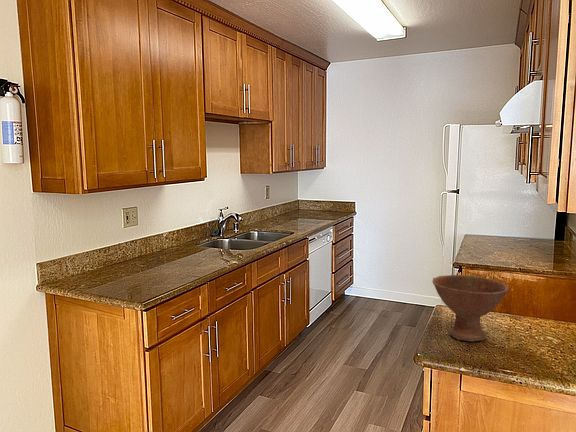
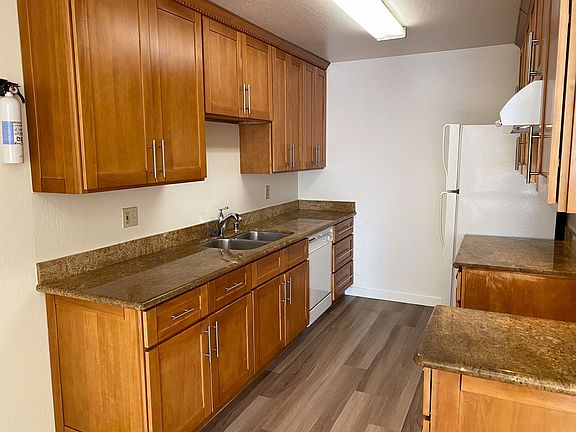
- bowl (466, 307)
